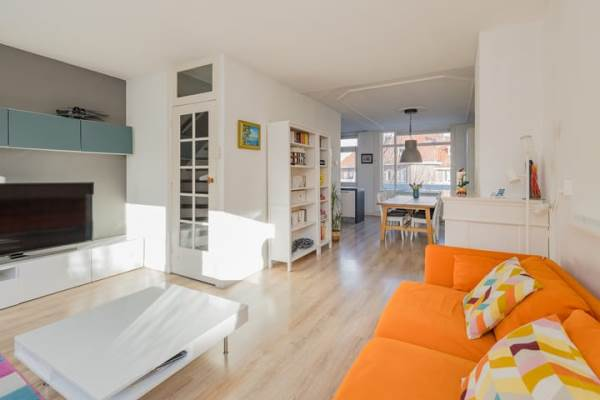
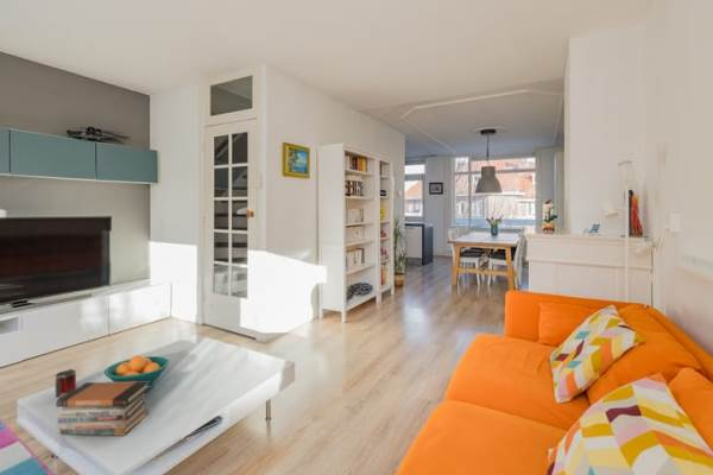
+ mug (64, 384)
+ book stack (105, 407)
+ fruit bowl (138, 372)
